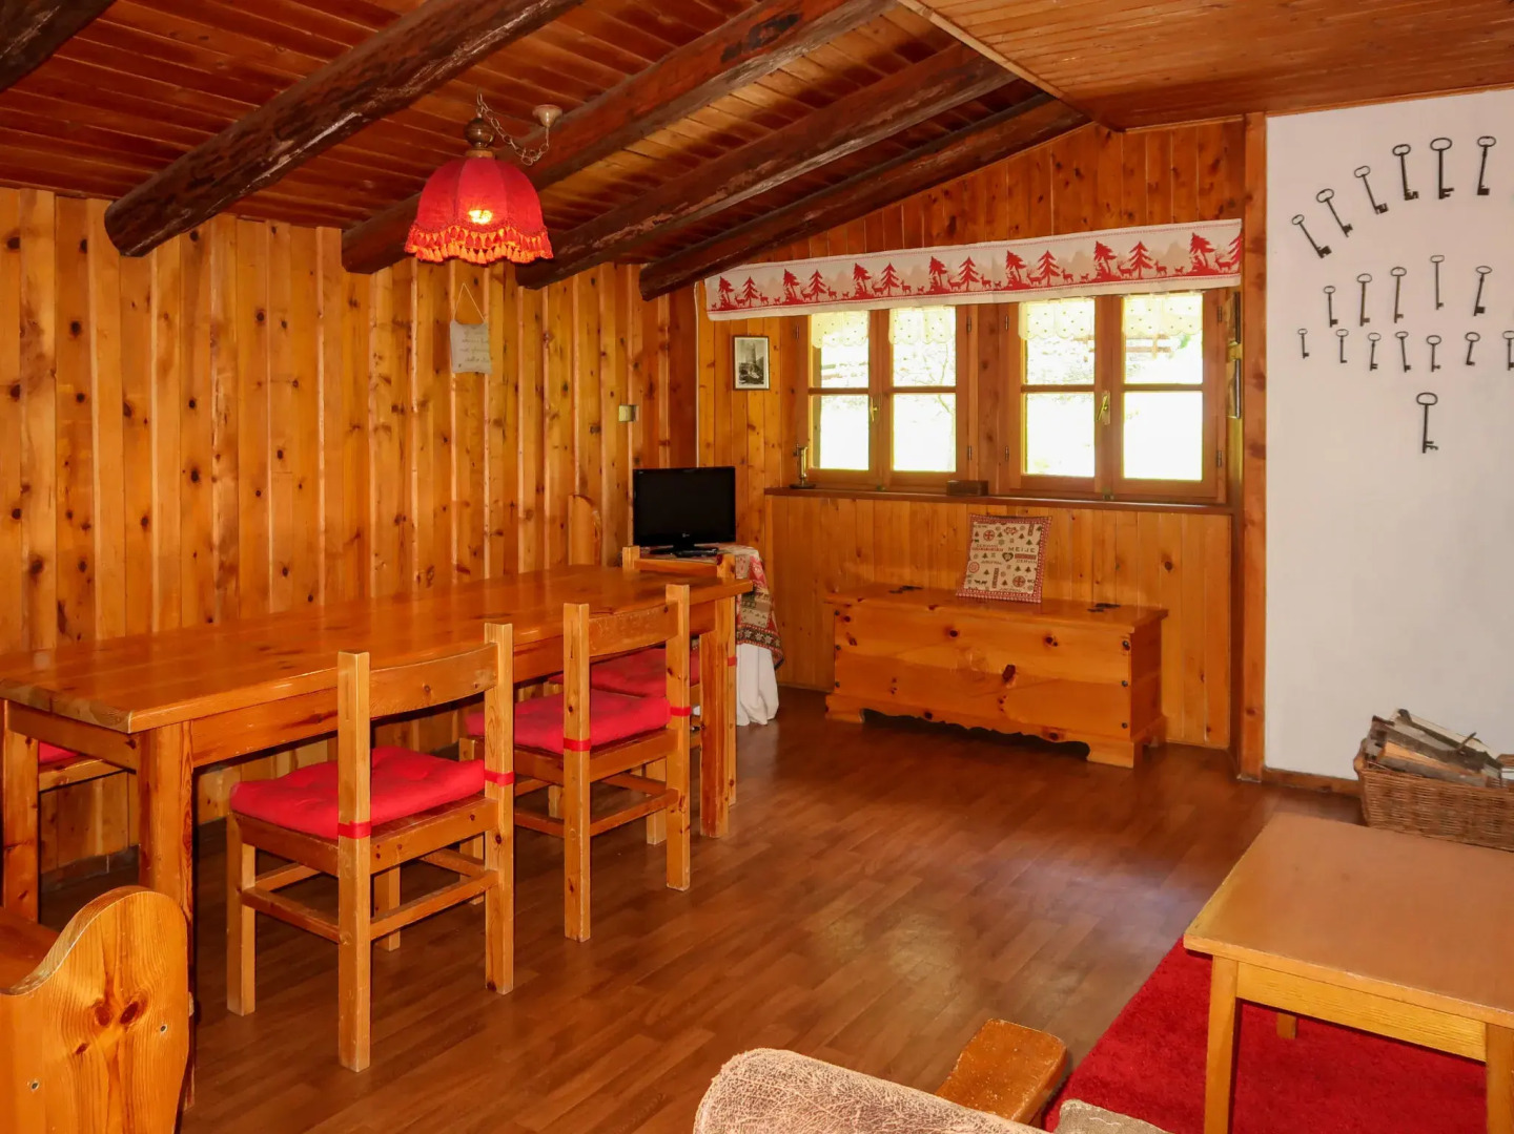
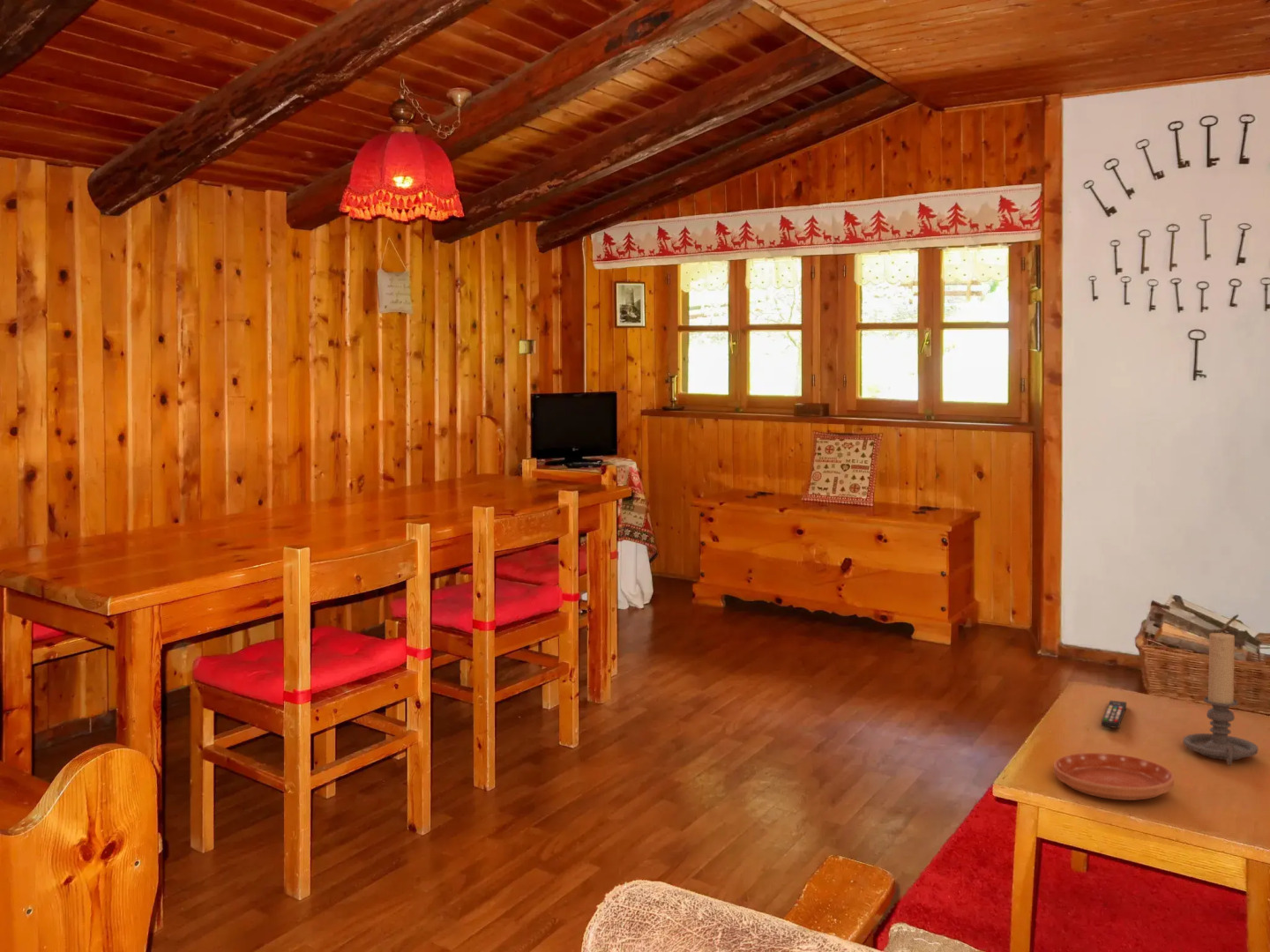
+ candle holder (1221, 695)
+ remote control (1114, 713)
+ saucer (1112, 777)
